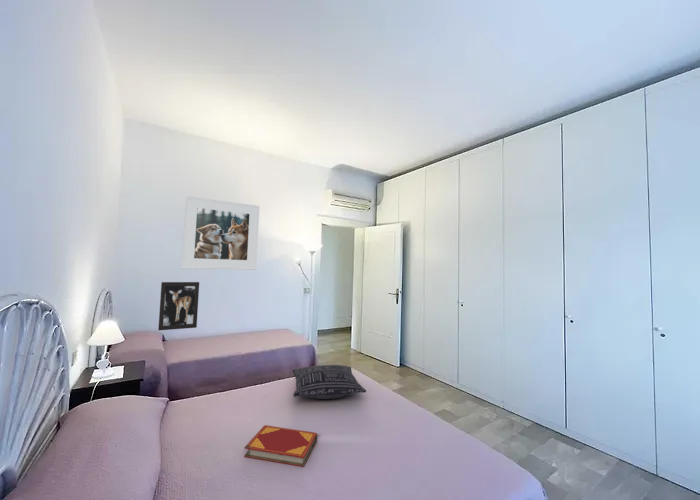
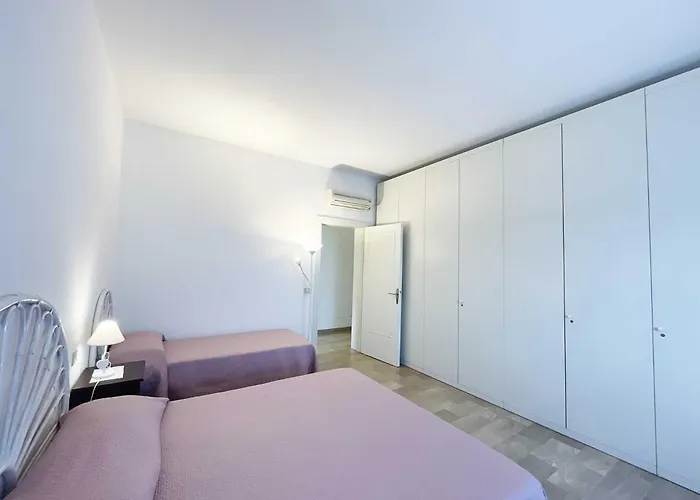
- wall art (179, 305)
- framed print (223, 235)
- pillow (325, 380)
- hardback book (282, 443)
